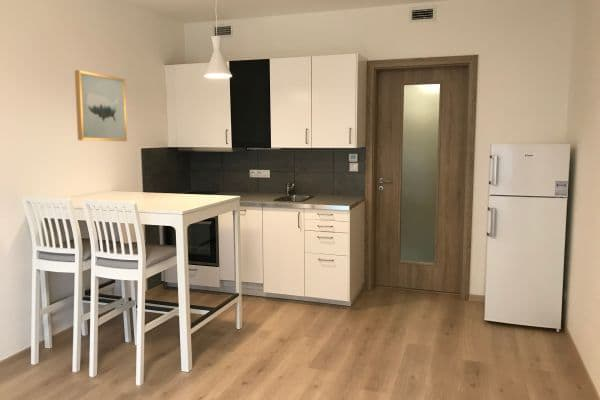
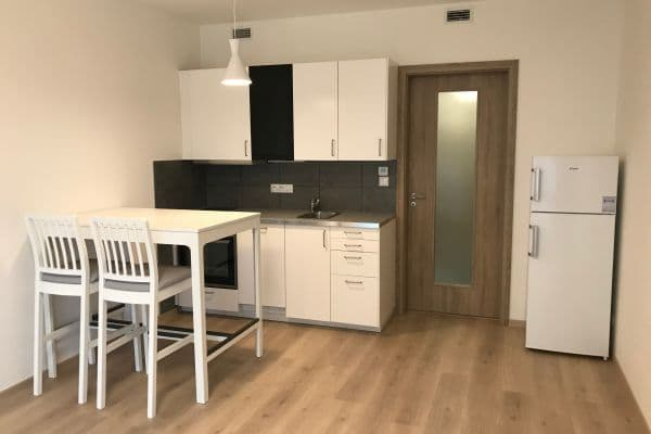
- wall art (102, 108)
